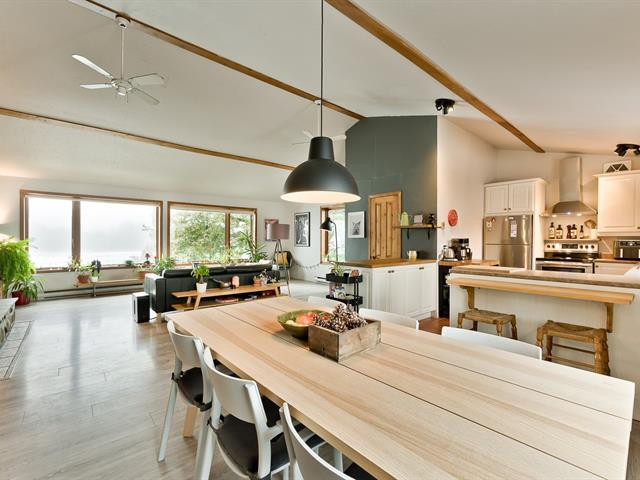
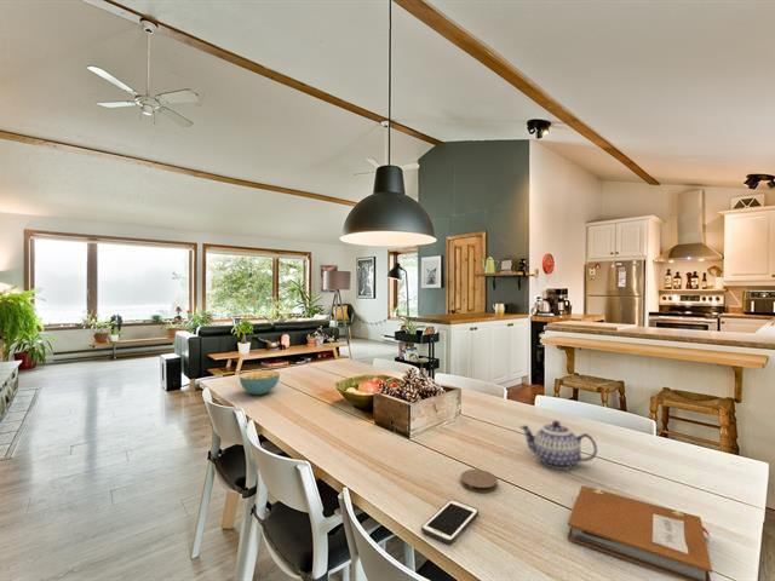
+ coaster (478, 479)
+ notebook (638, 528)
+ cereal bowl (259, 384)
+ teapot (556, 442)
+ cell phone (450, 519)
